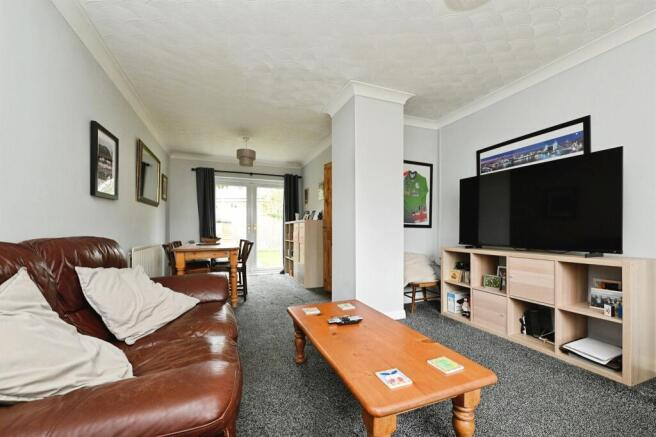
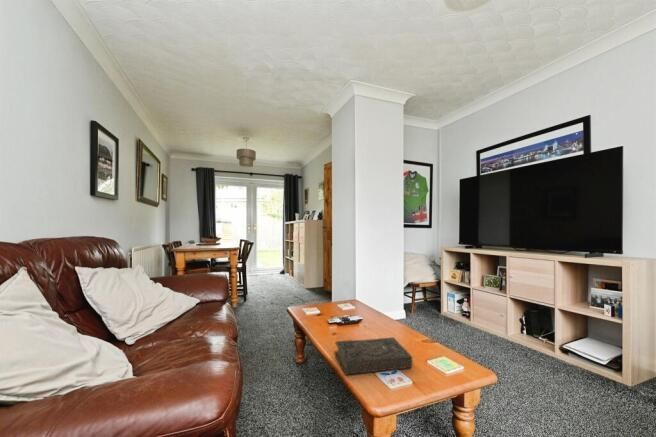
+ book (371, 354)
